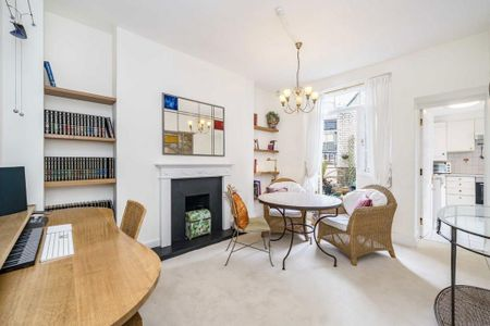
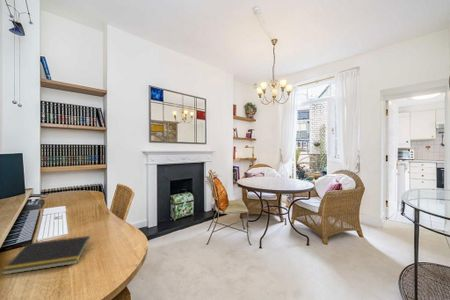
+ notepad (51, 252)
